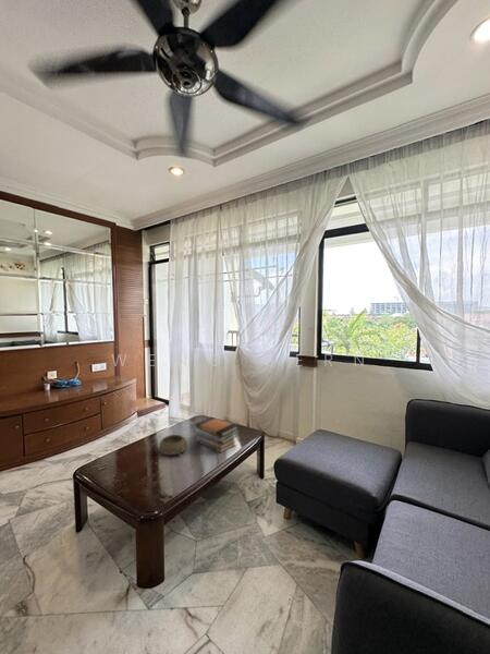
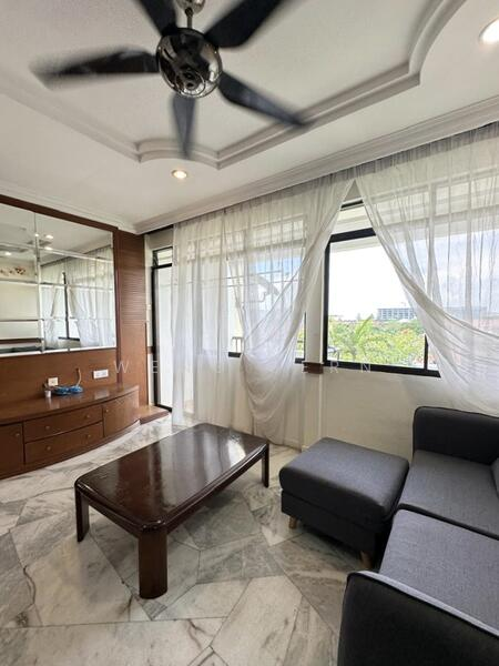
- book stack (216, 434)
- decorative bowl (173, 444)
